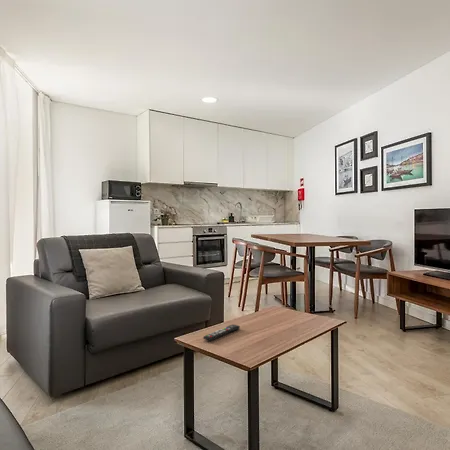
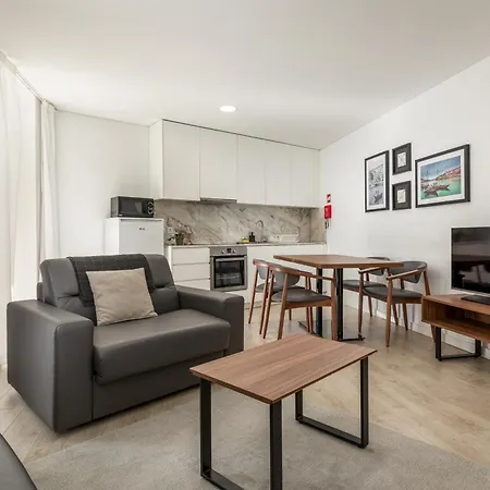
- remote control (222, 332)
